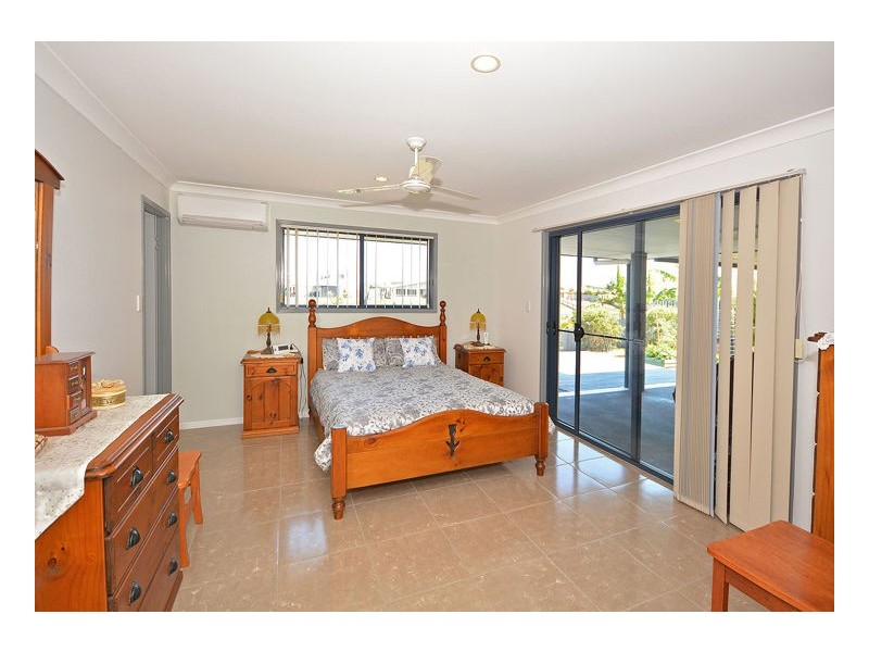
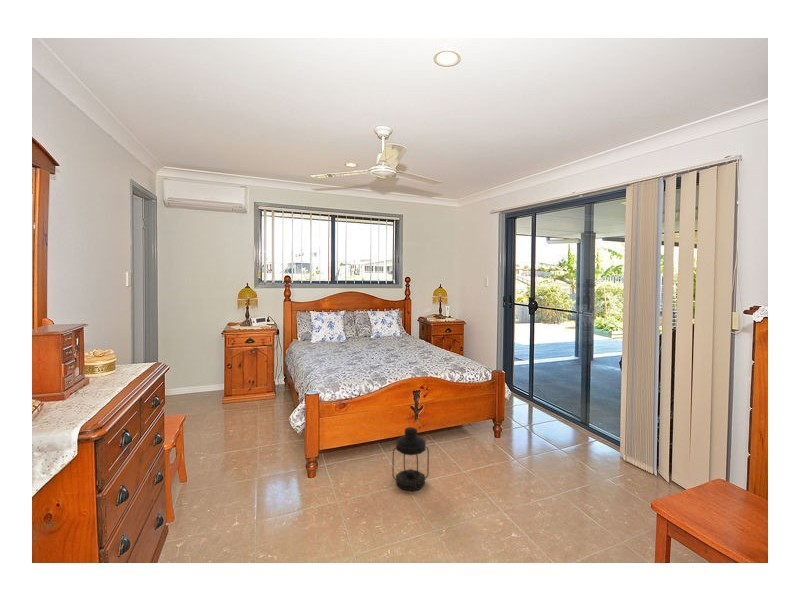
+ lantern (410, 454)
